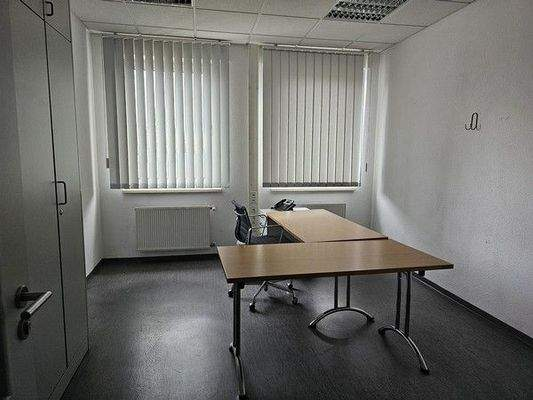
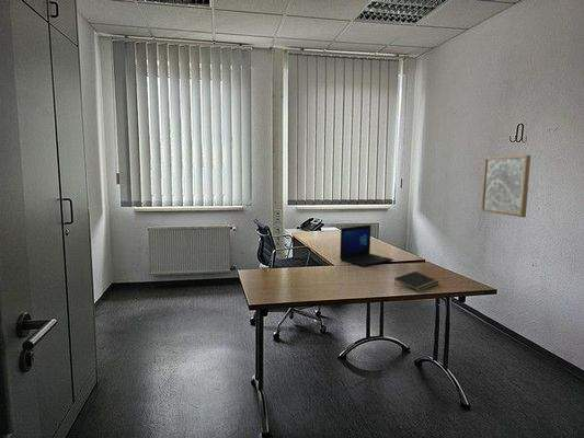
+ laptop (366, 244)
+ wall art (503, 185)
+ notepad (416, 280)
